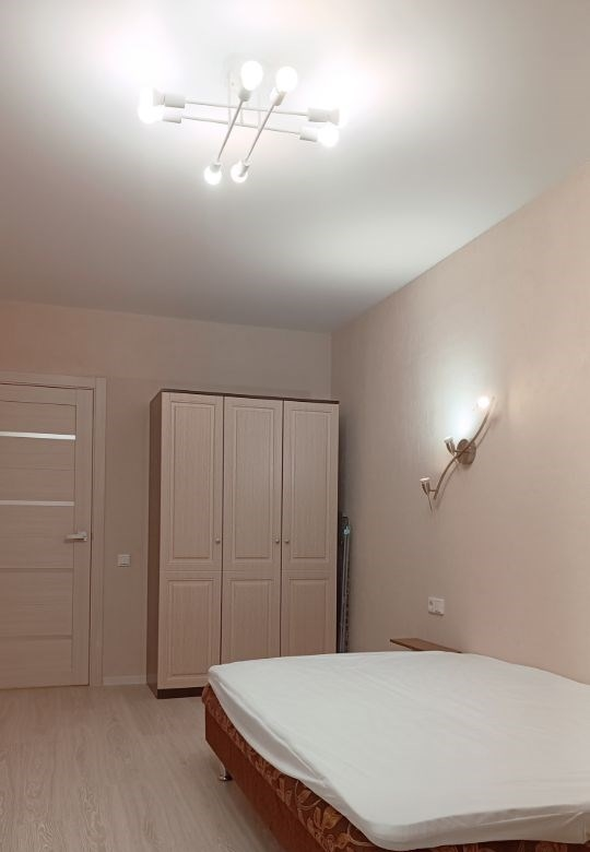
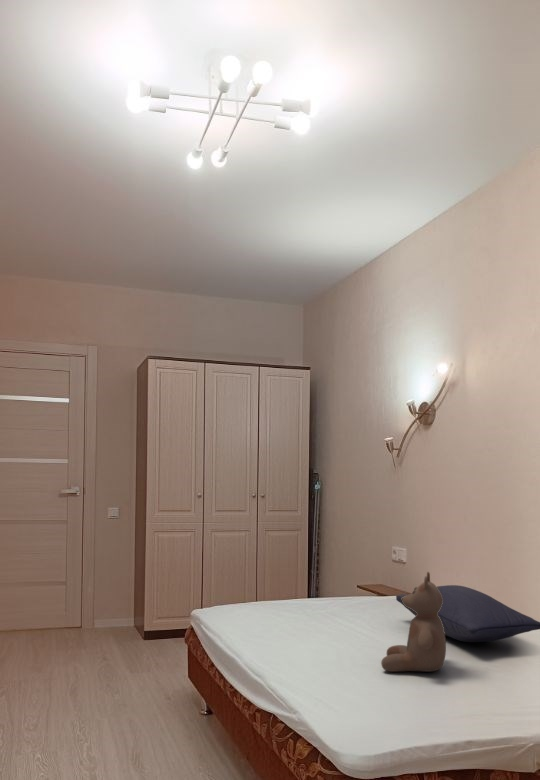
+ pillow (464, 613)
+ bear (414, 620)
